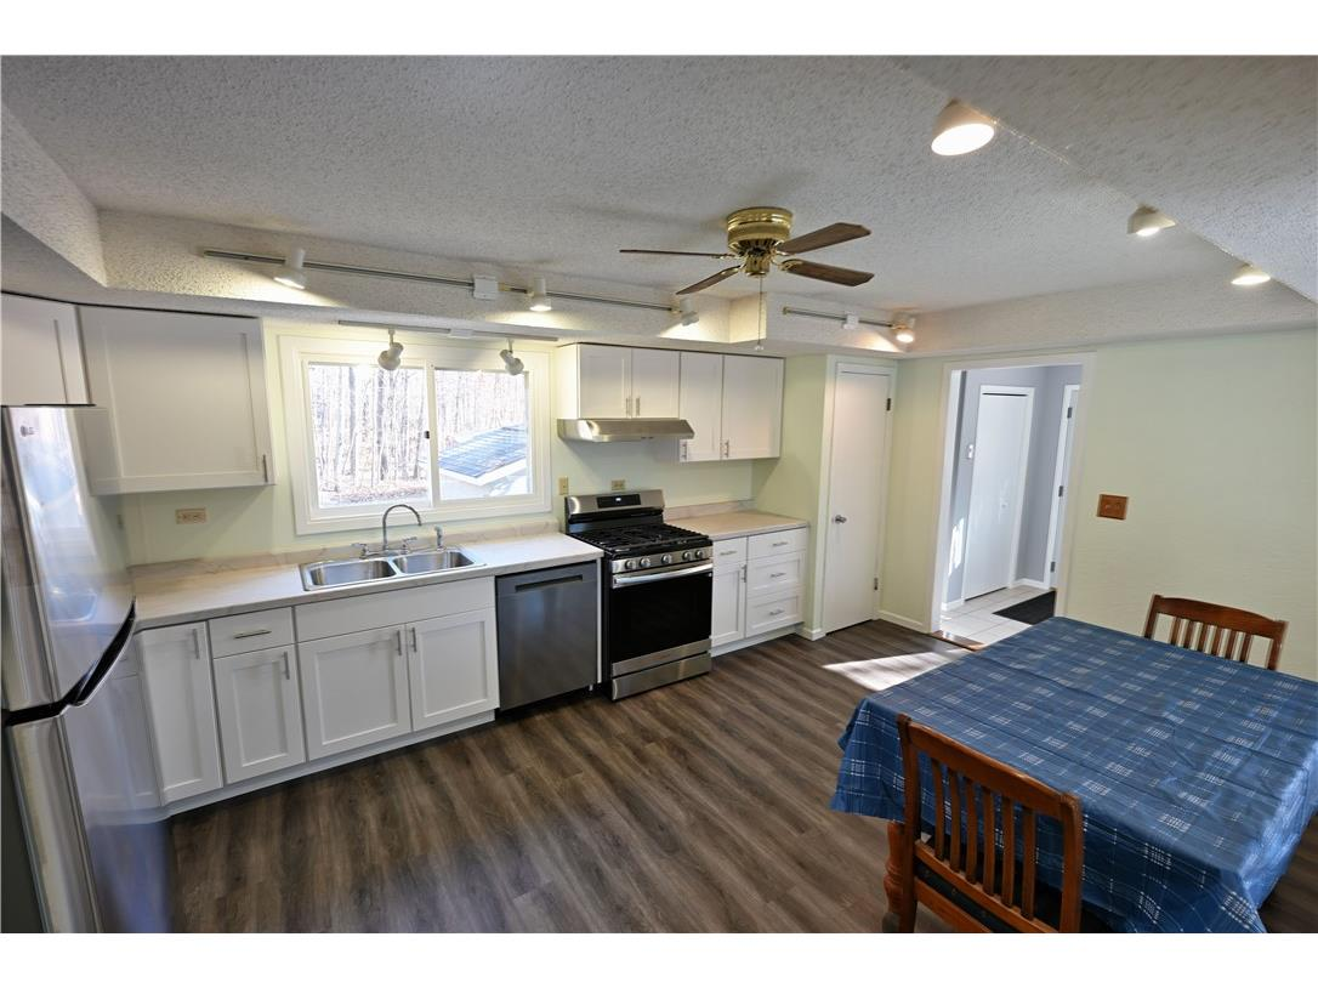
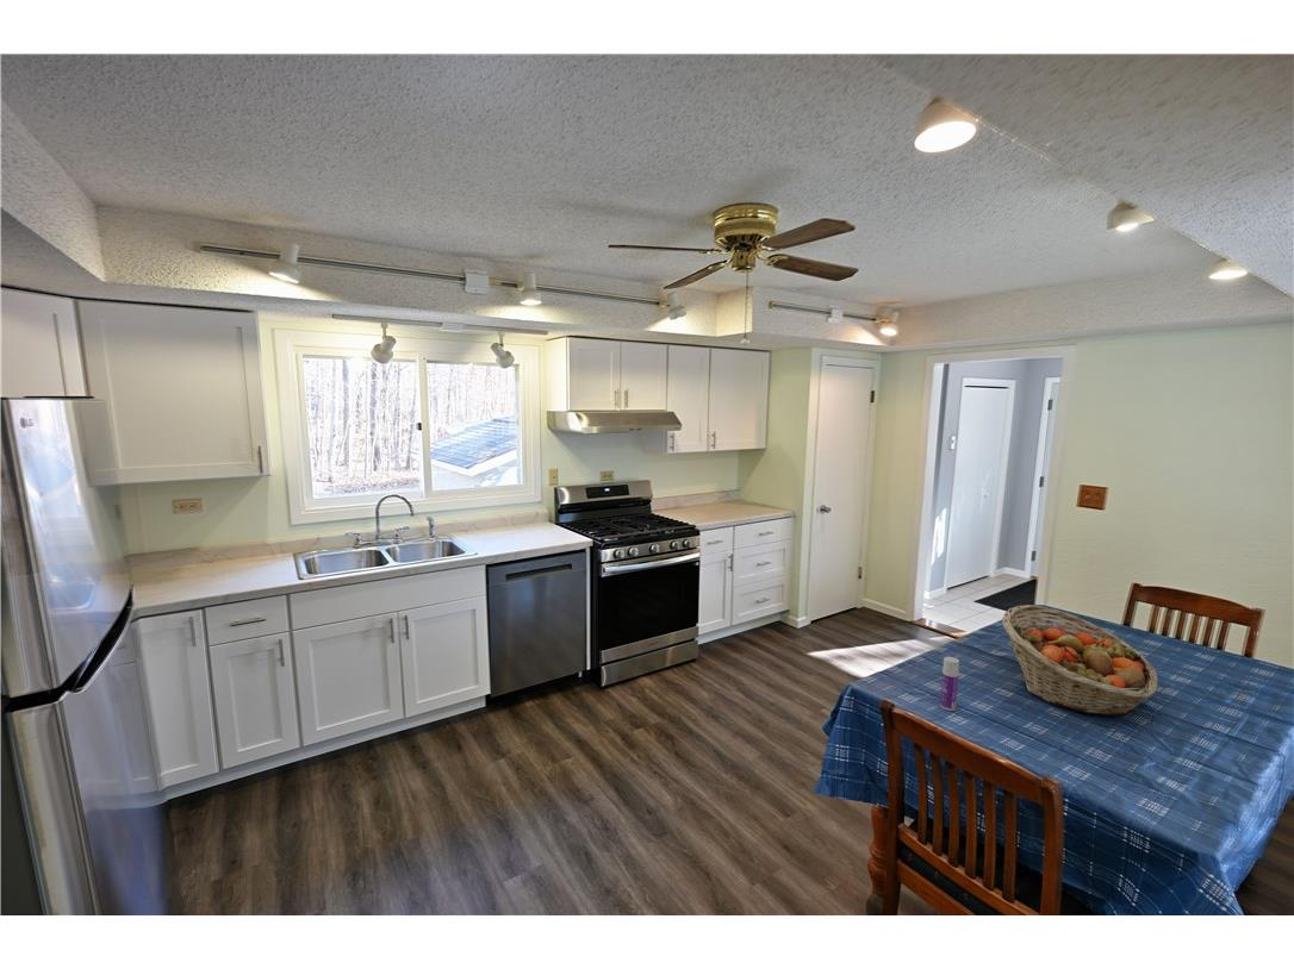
+ bottle (950, 683)
+ fruit basket (1075, 657)
